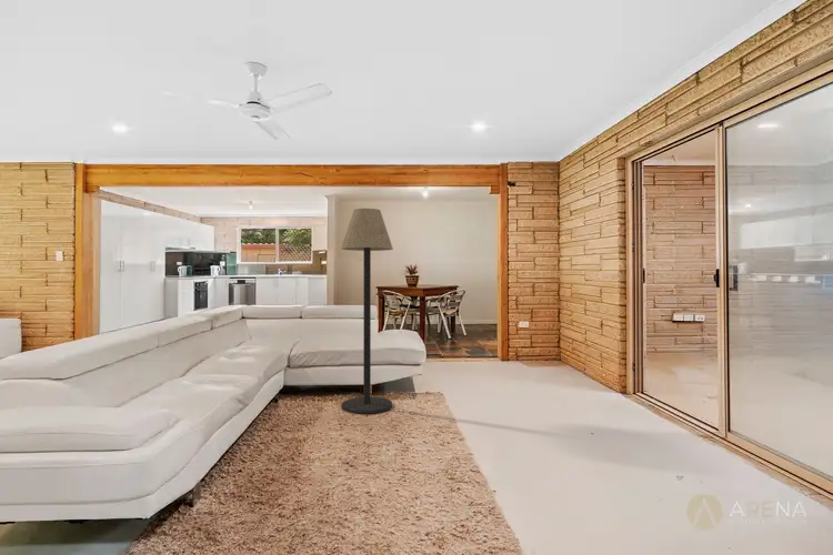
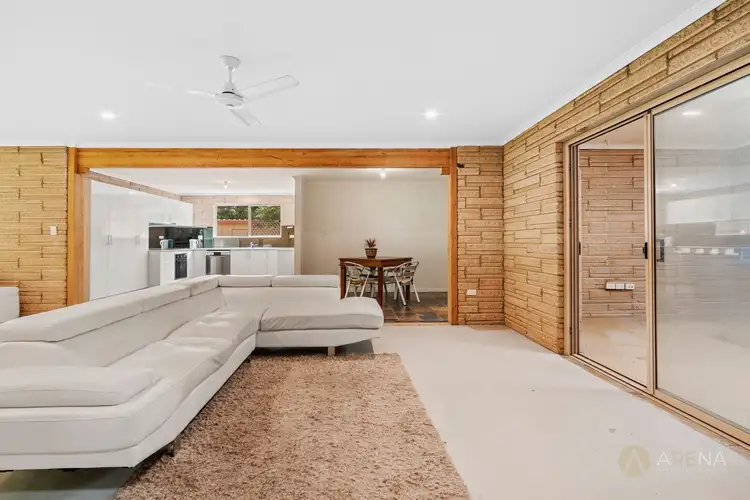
- floor lamp (367, 307)
